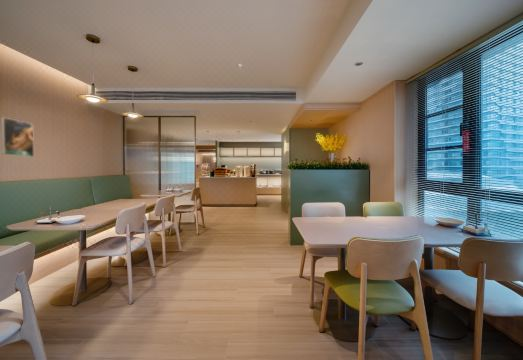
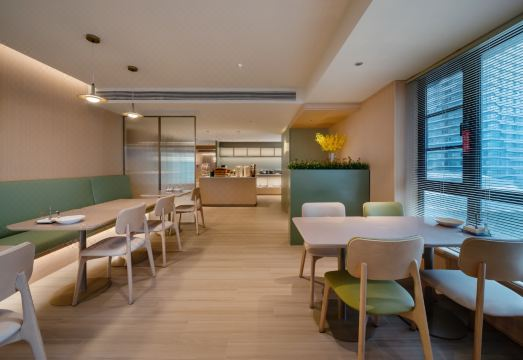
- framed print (18, 138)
